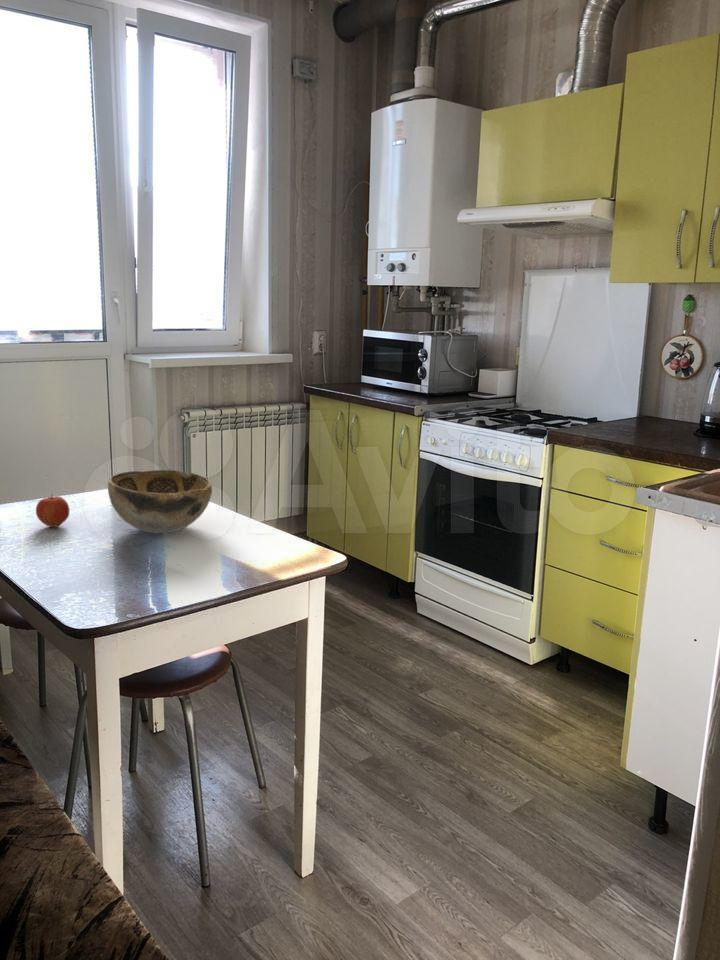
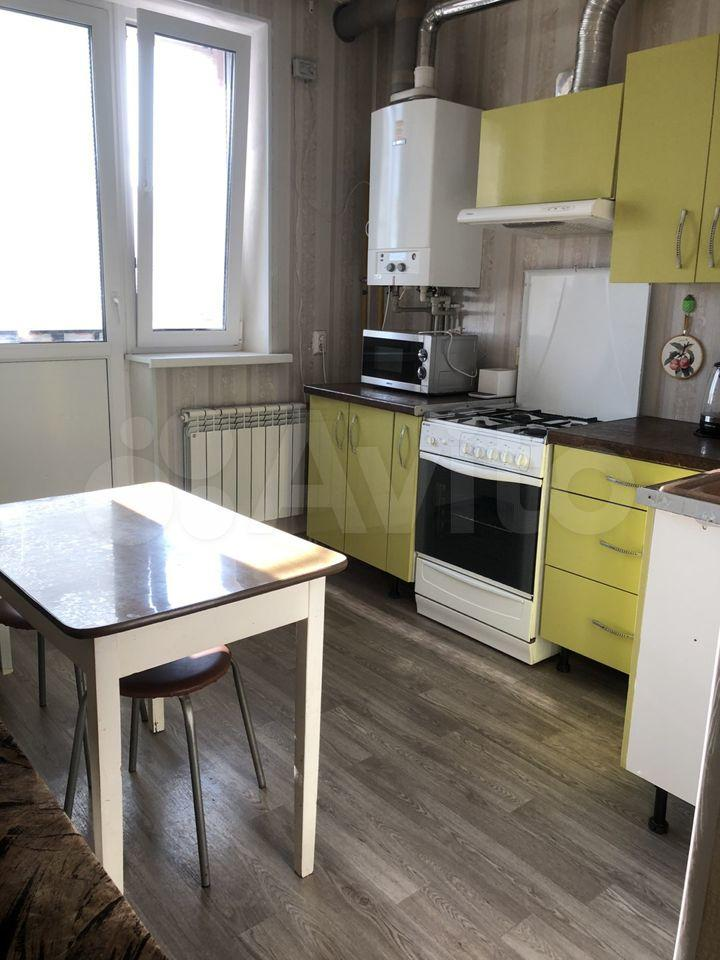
- apple (52, 510)
- decorative bowl (161, 504)
